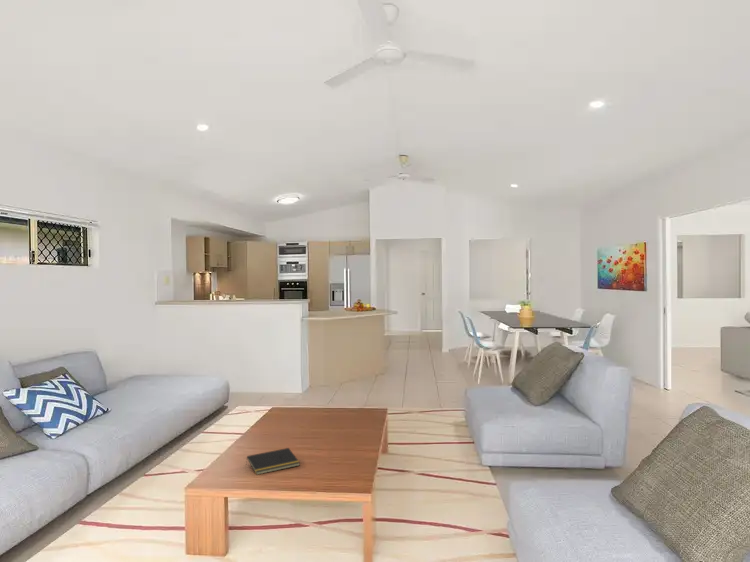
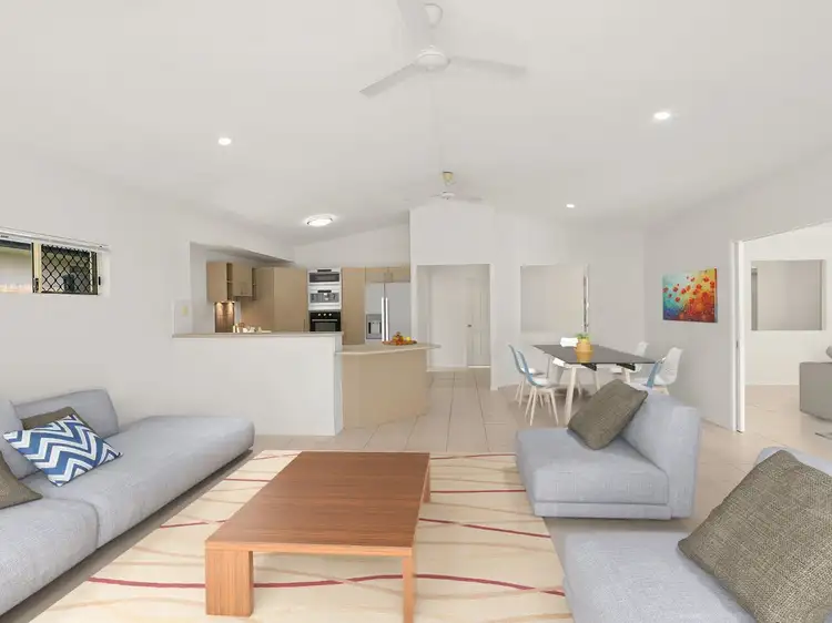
- notepad (273, 460)
